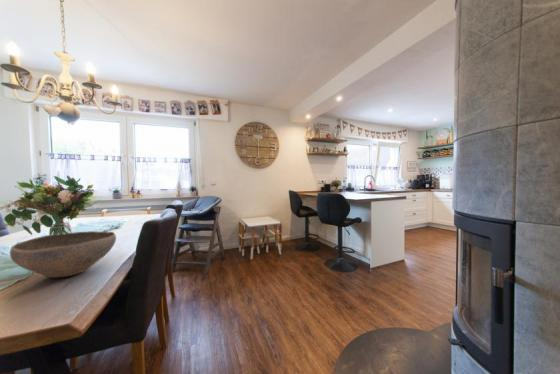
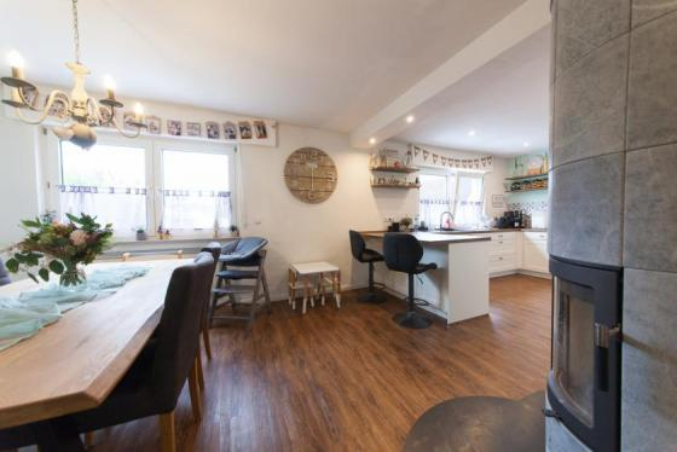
- bowl (70, 255)
